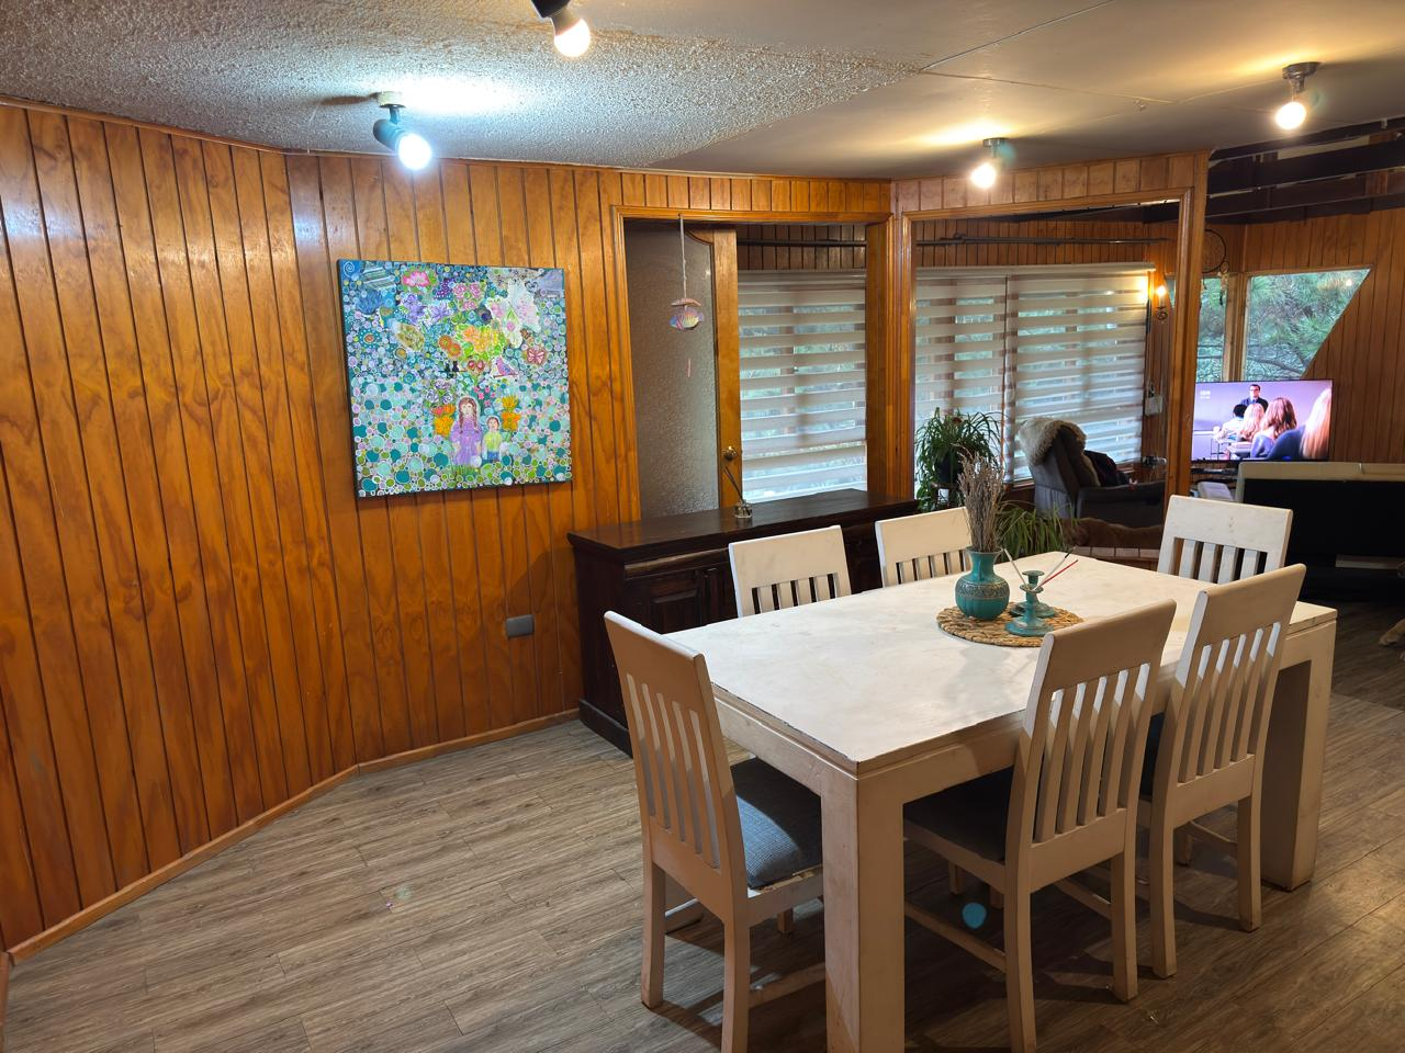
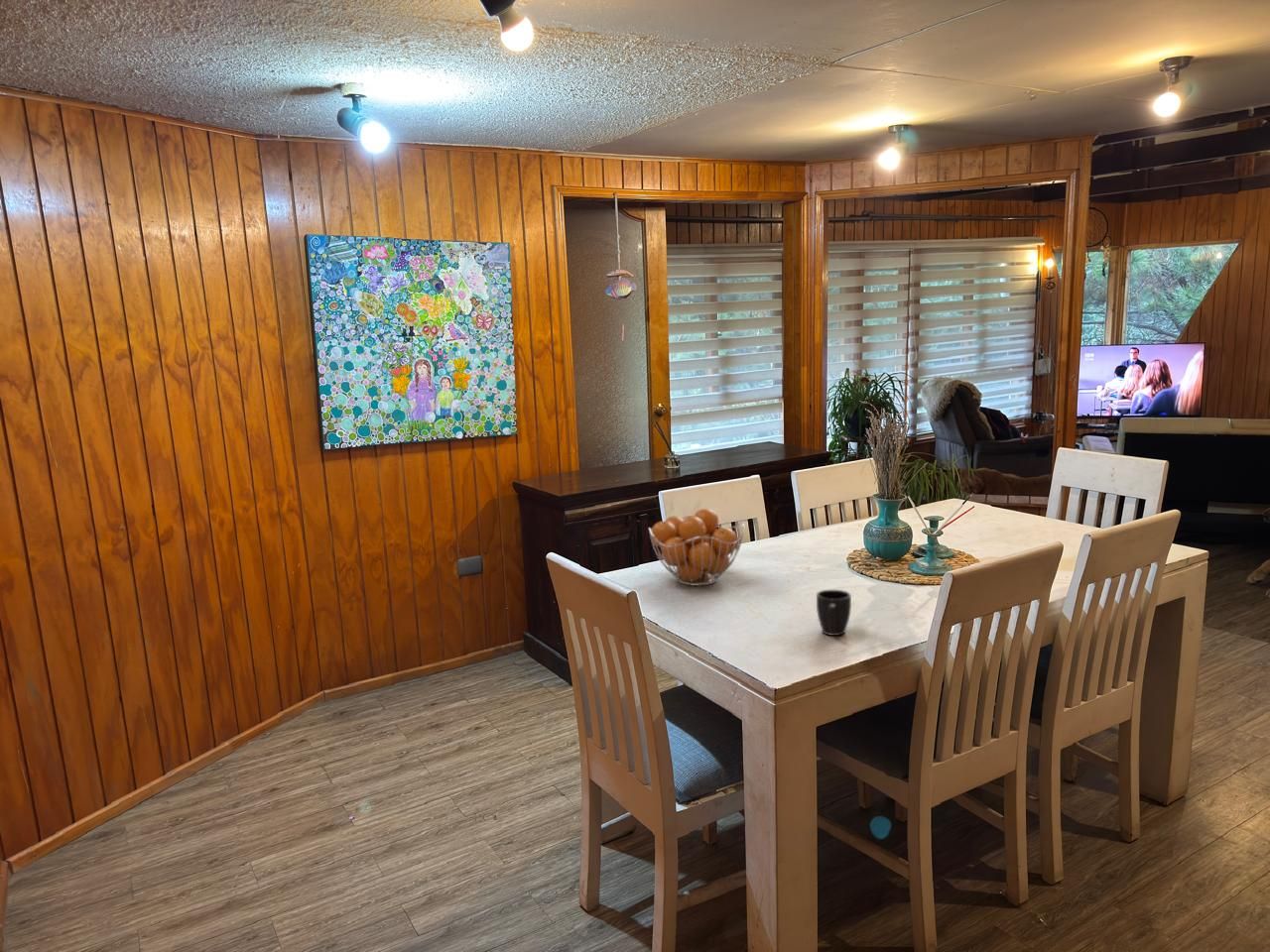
+ fruit basket (697, 545)
+ mug (832, 615)
